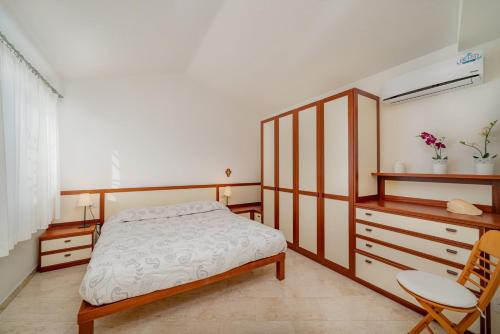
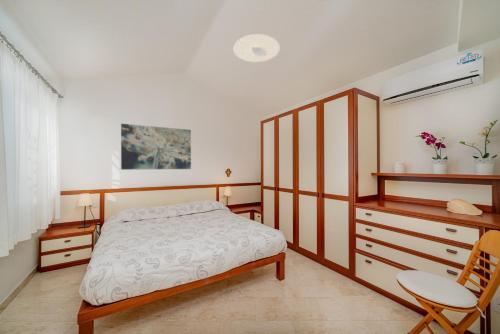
+ ceiling light (256, 47)
+ wall art (158, 148)
